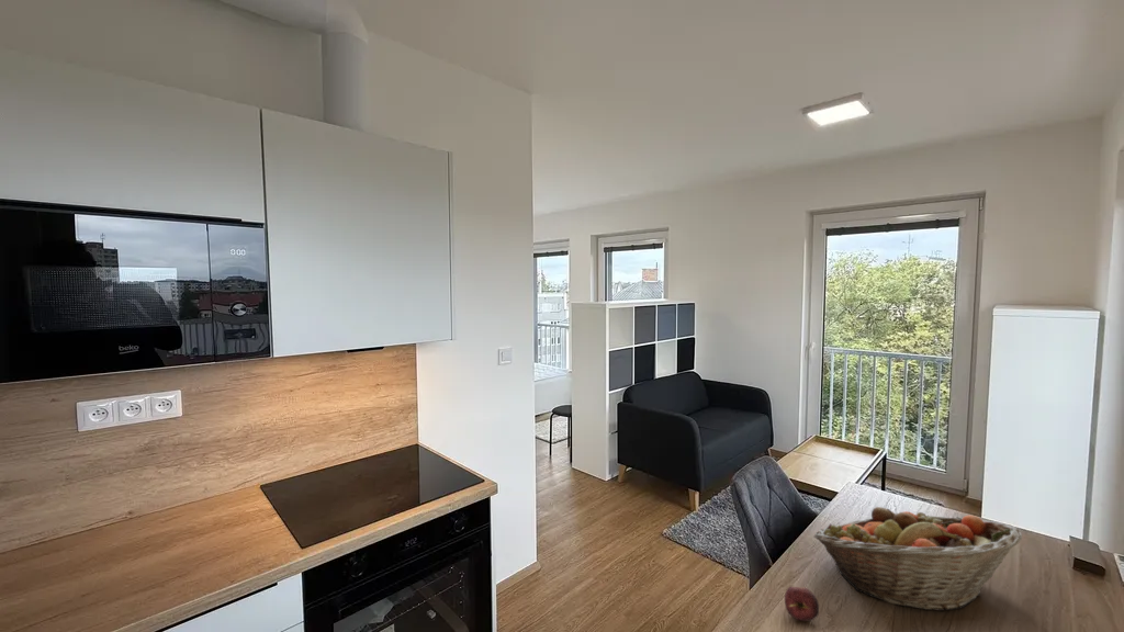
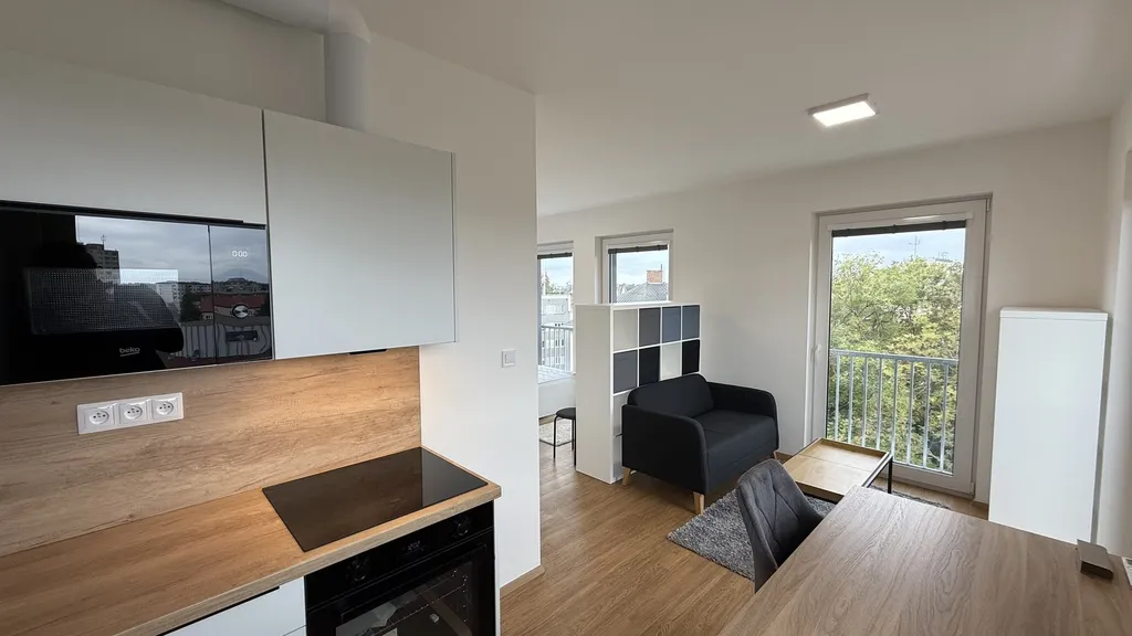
- apple (800, 602)
- fruit basket (911, 546)
